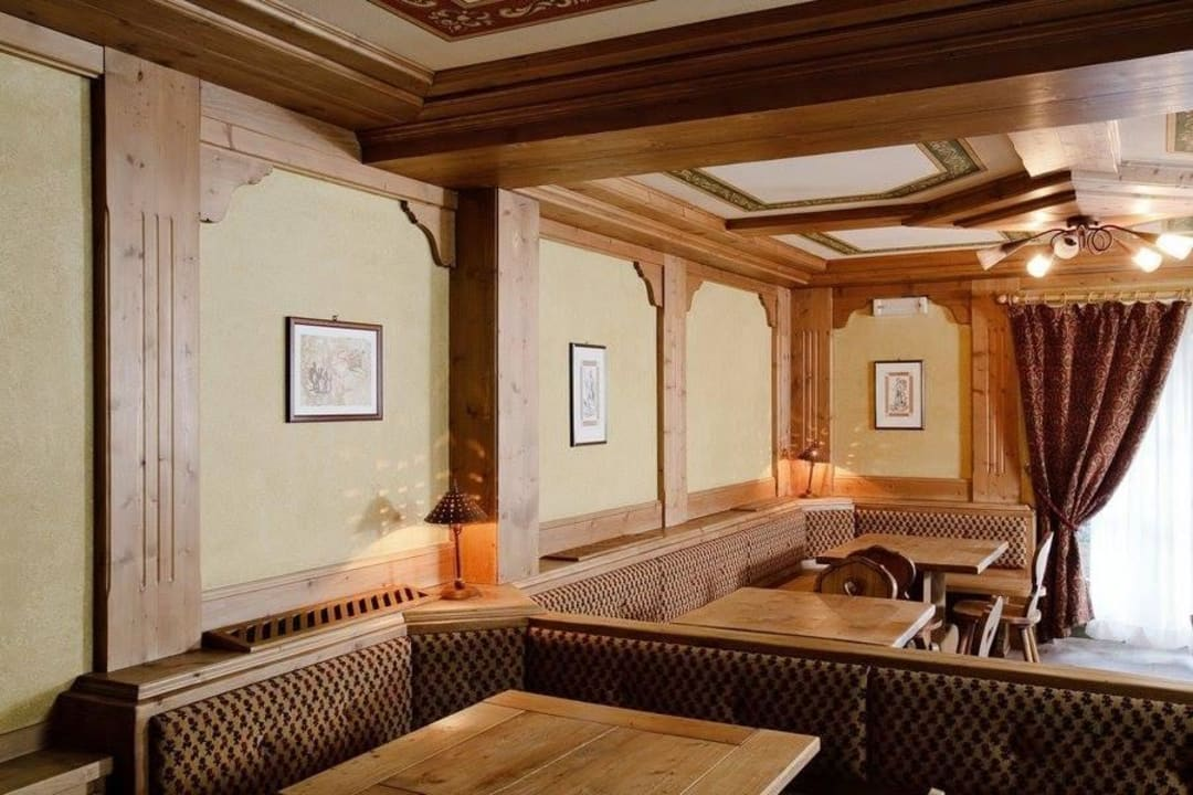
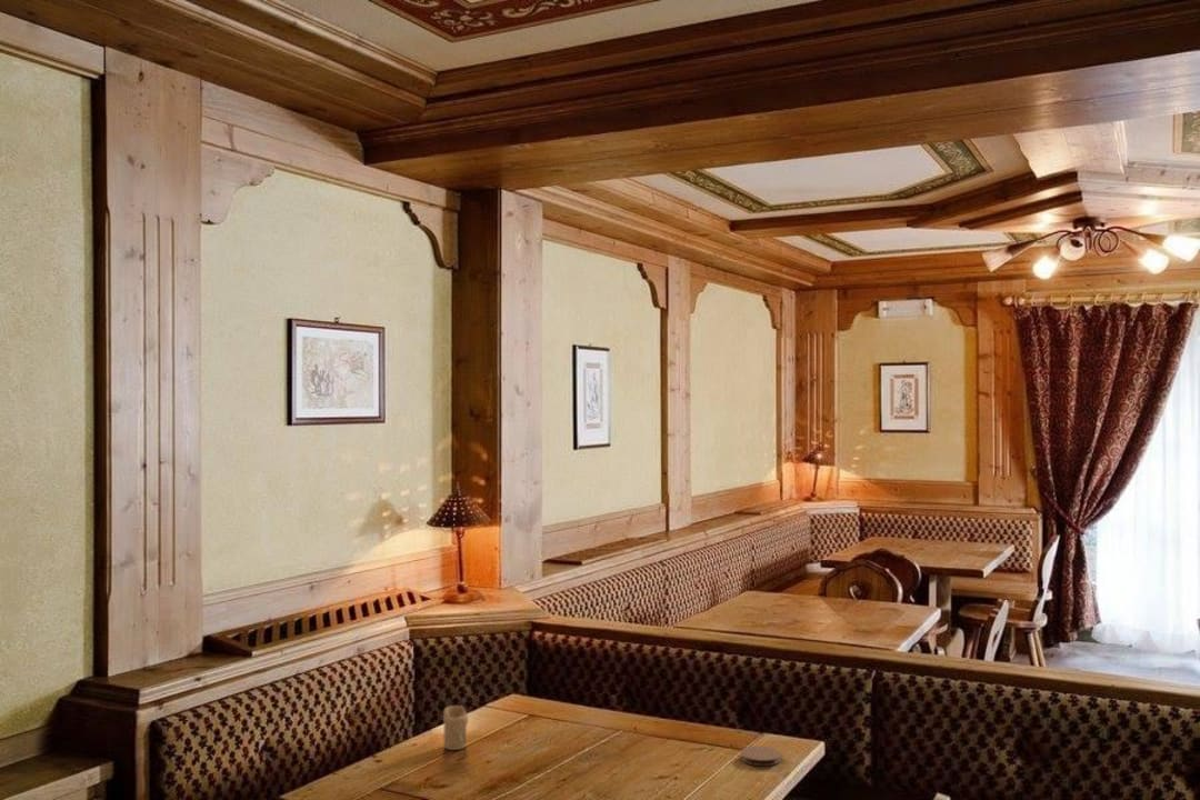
+ coaster (760, 756)
+ candle (456, 728)
